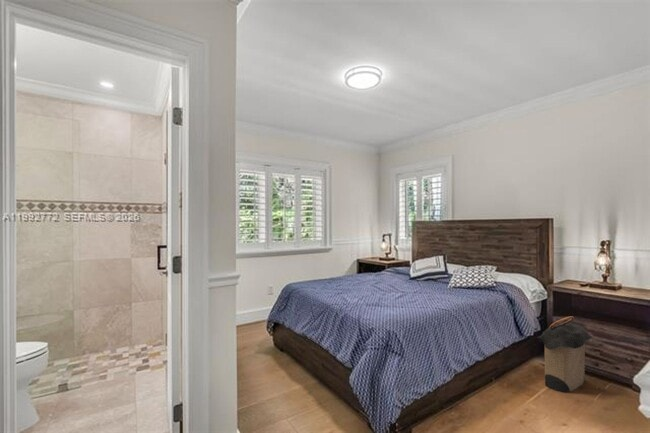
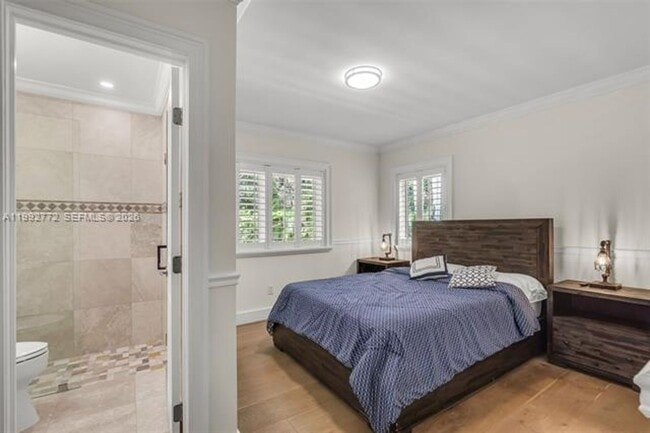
- laundry hamper (563, 347)
